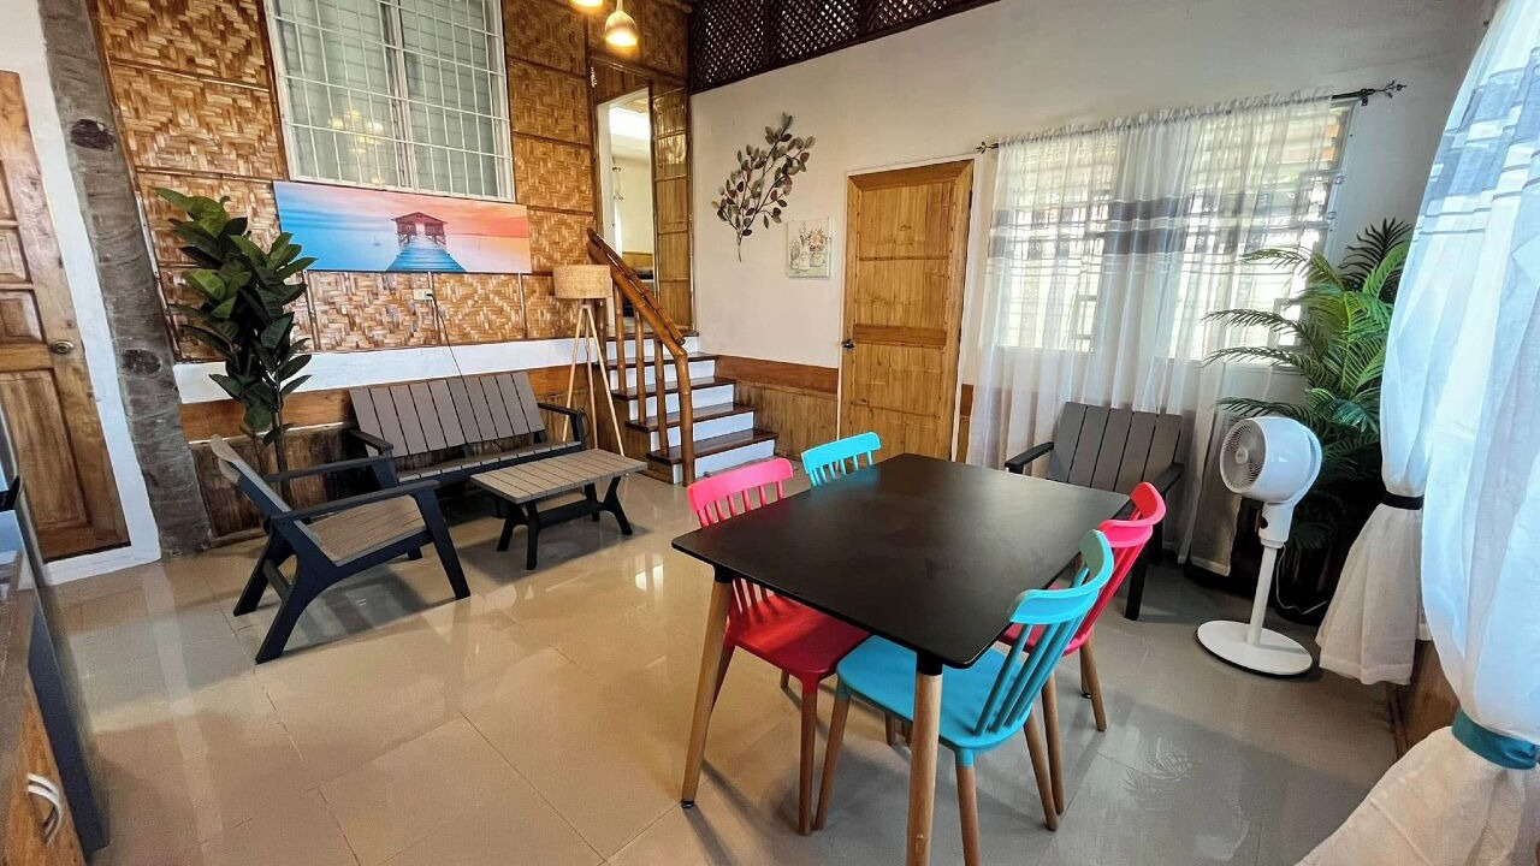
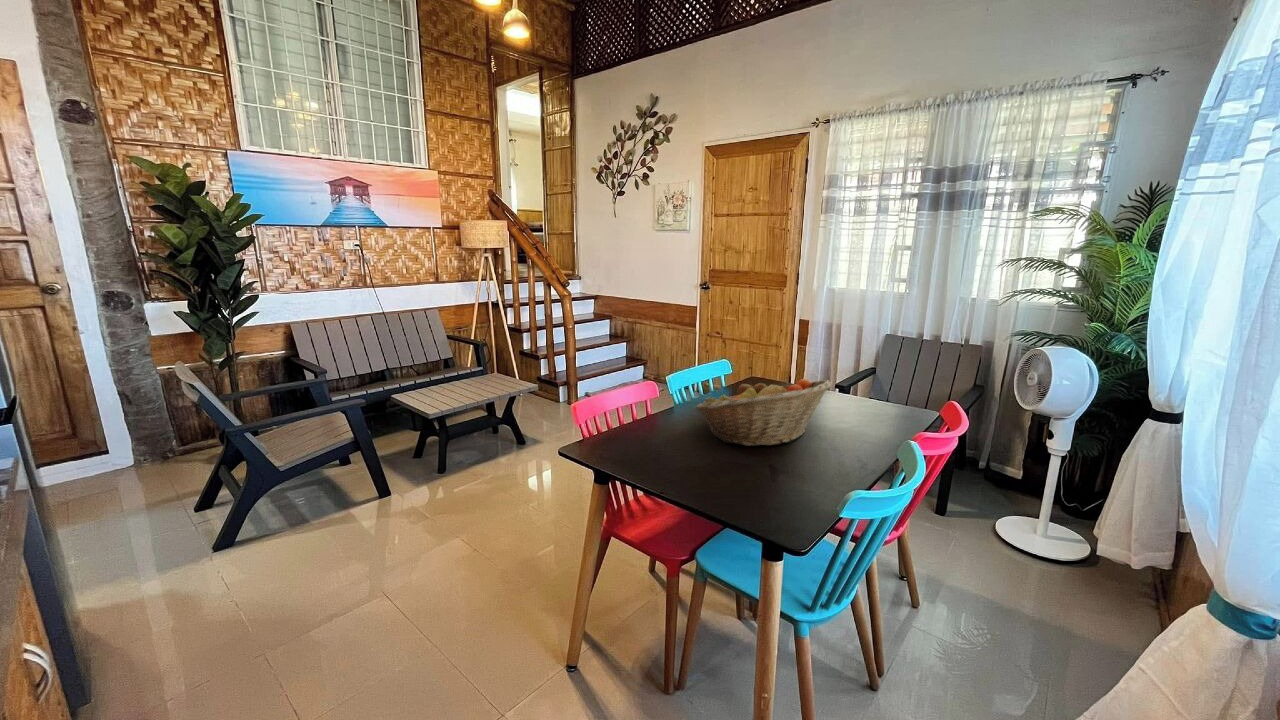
+ fruit basket (763, 405)
